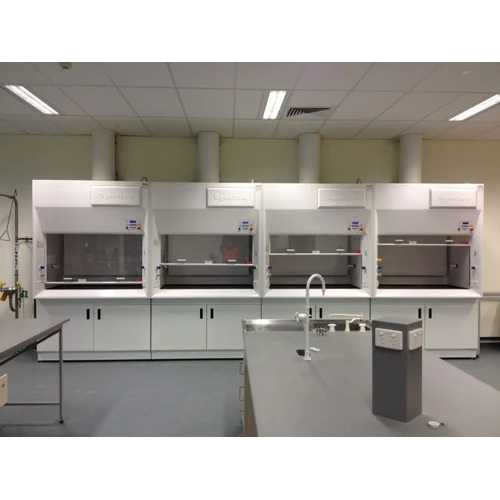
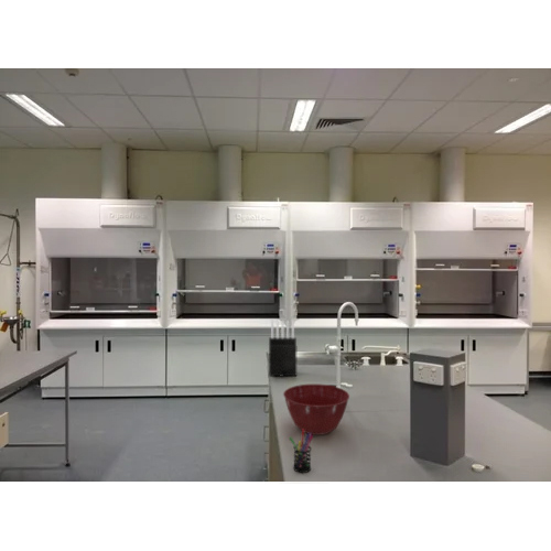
+ pen holder (300, 450)
+ knife block (282, 347)
+ mixing bowl (315, 410)
